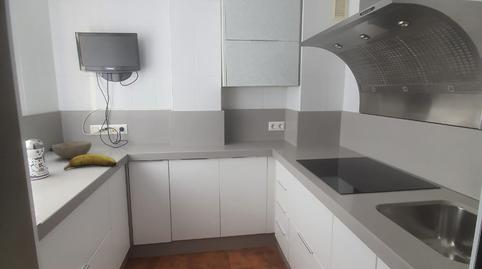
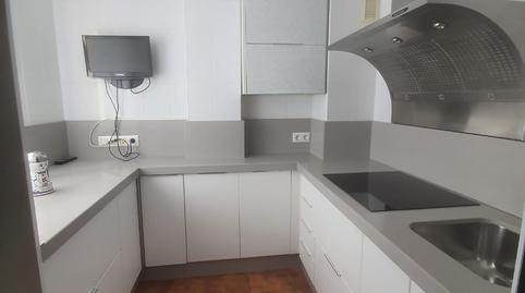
- bowl (72, 150)
- fruit (89, 161)
